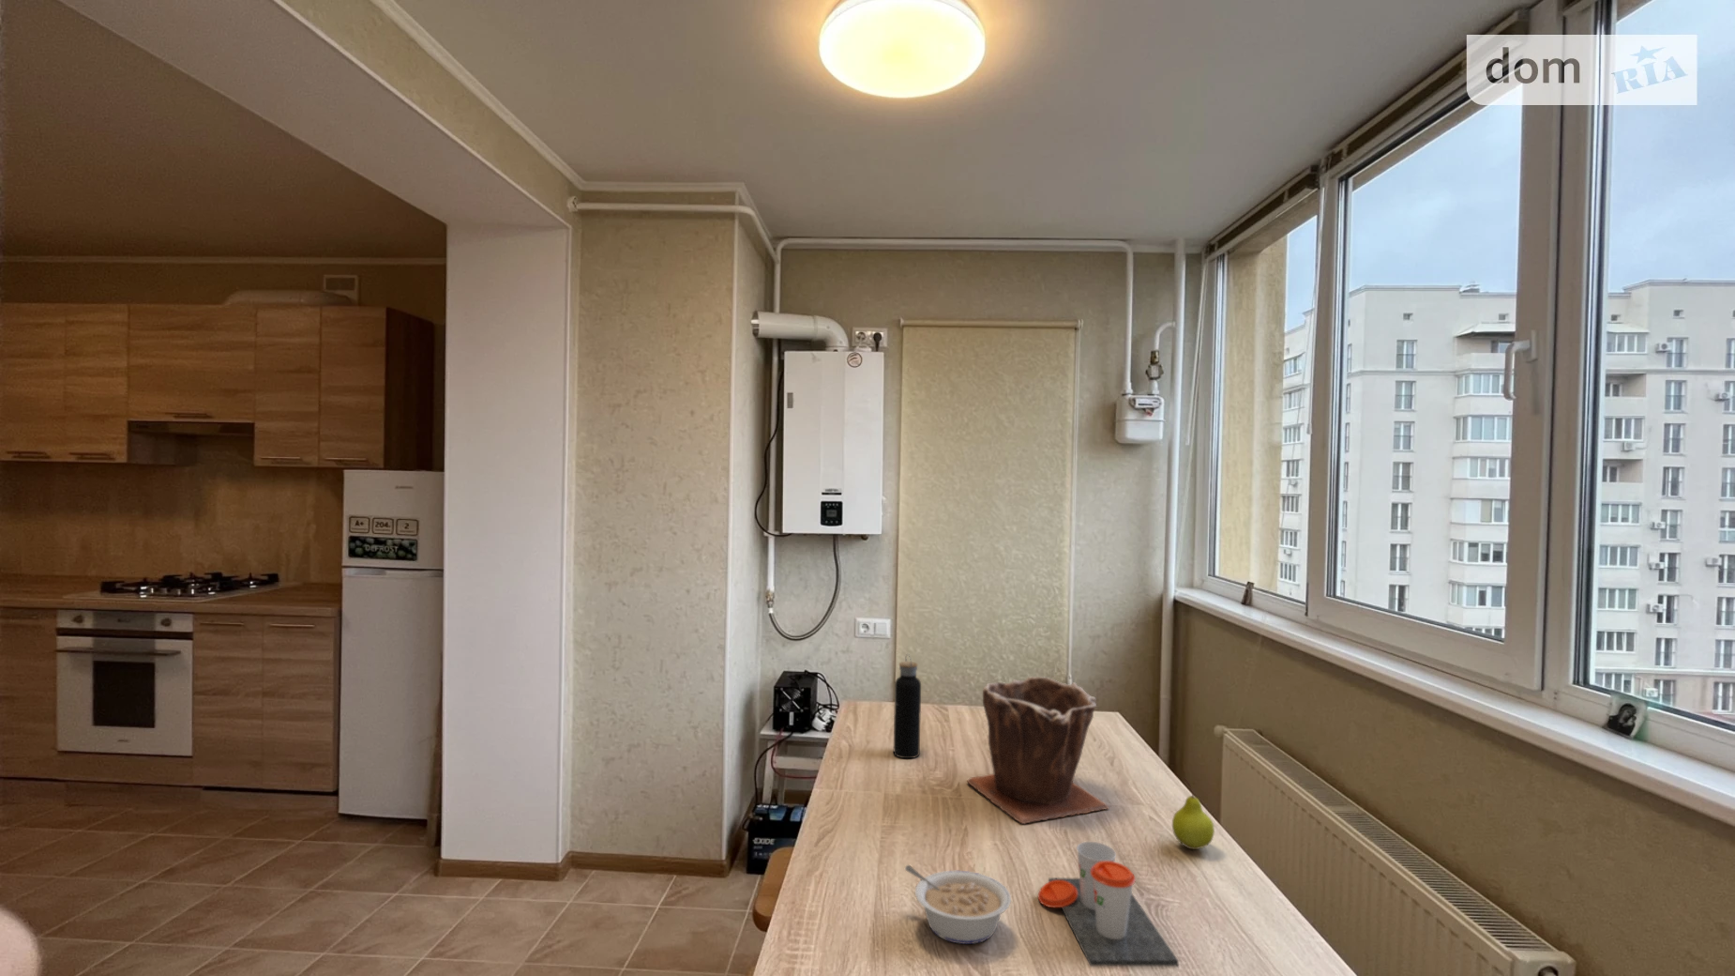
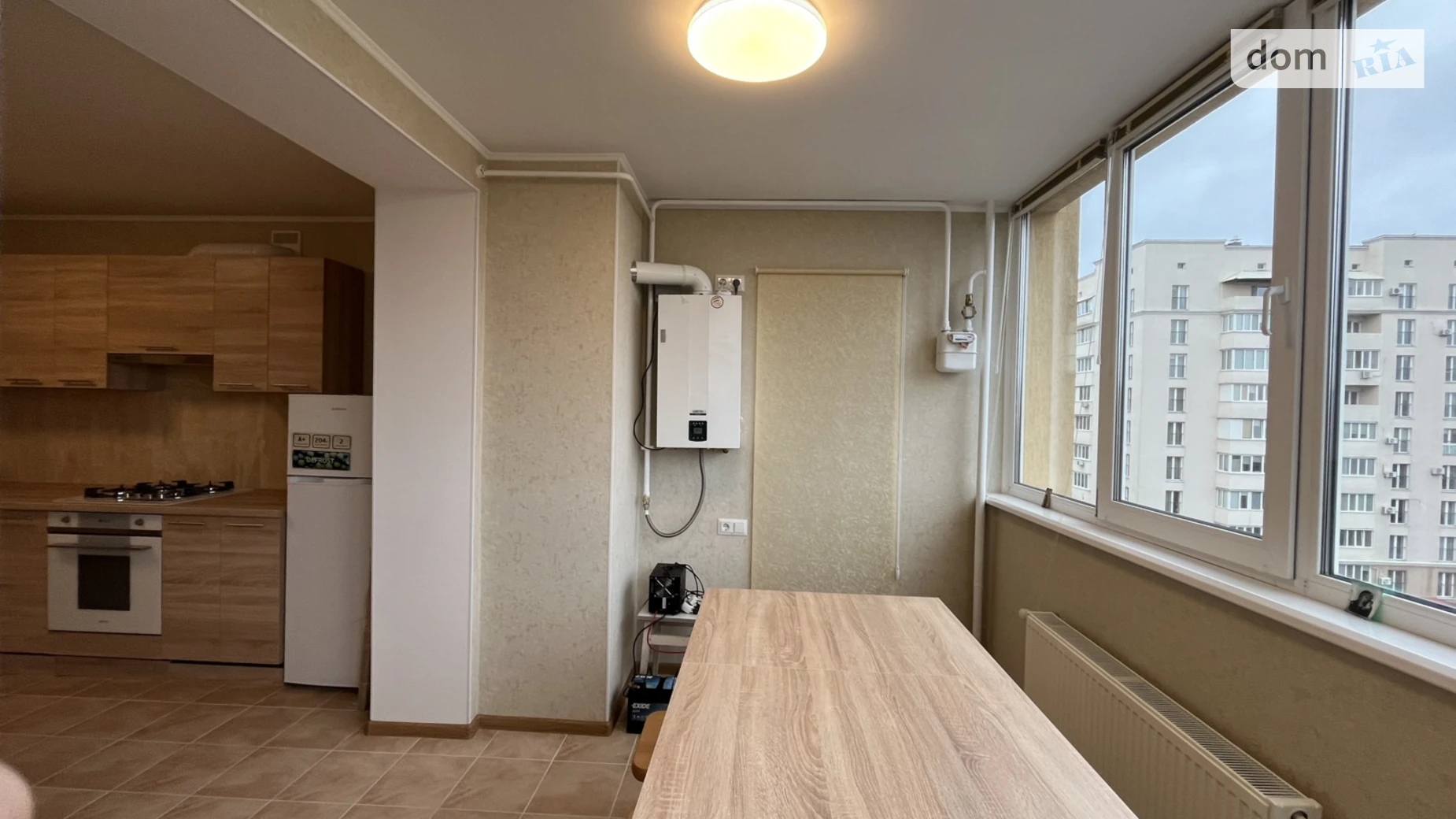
- fruit (1193, 814)
- cup (1099, 889)
- plant pot (1037, 740)
- legume (958, 906)
- water bottle (907, 704)
